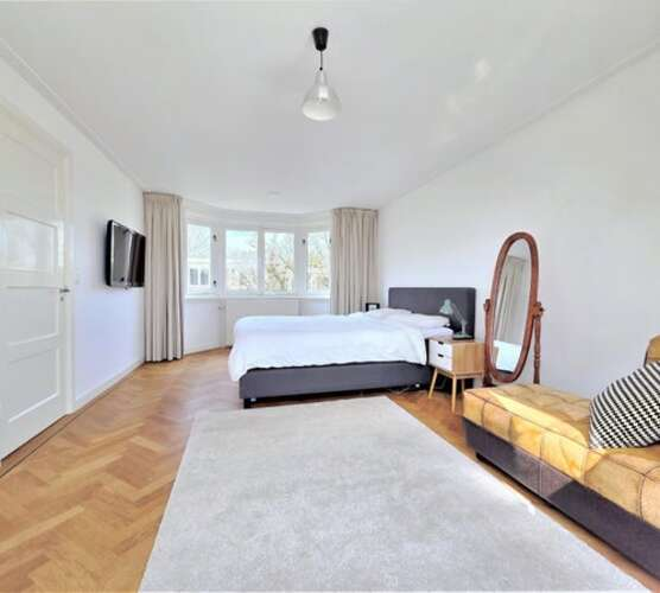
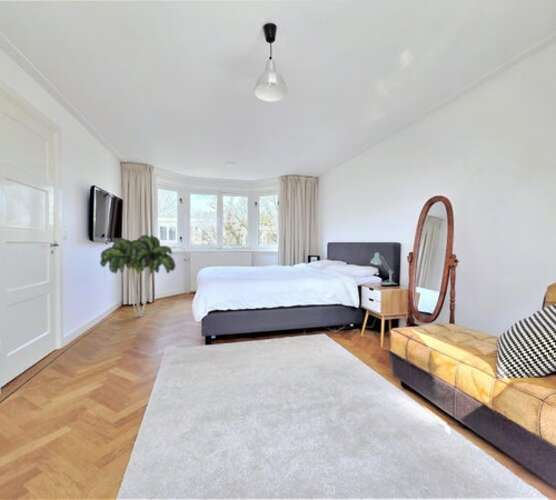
+ indoor plant (139, 276)
